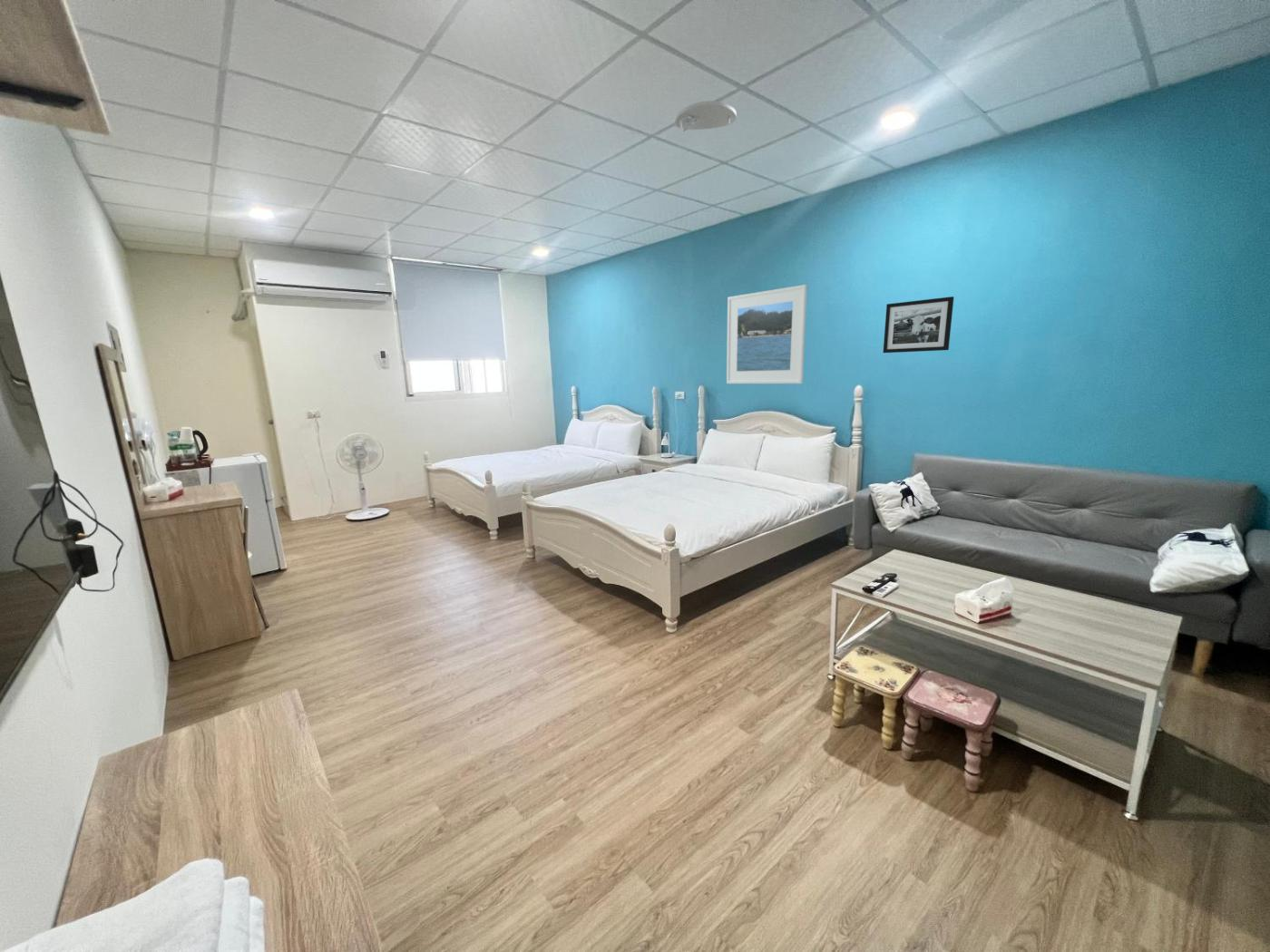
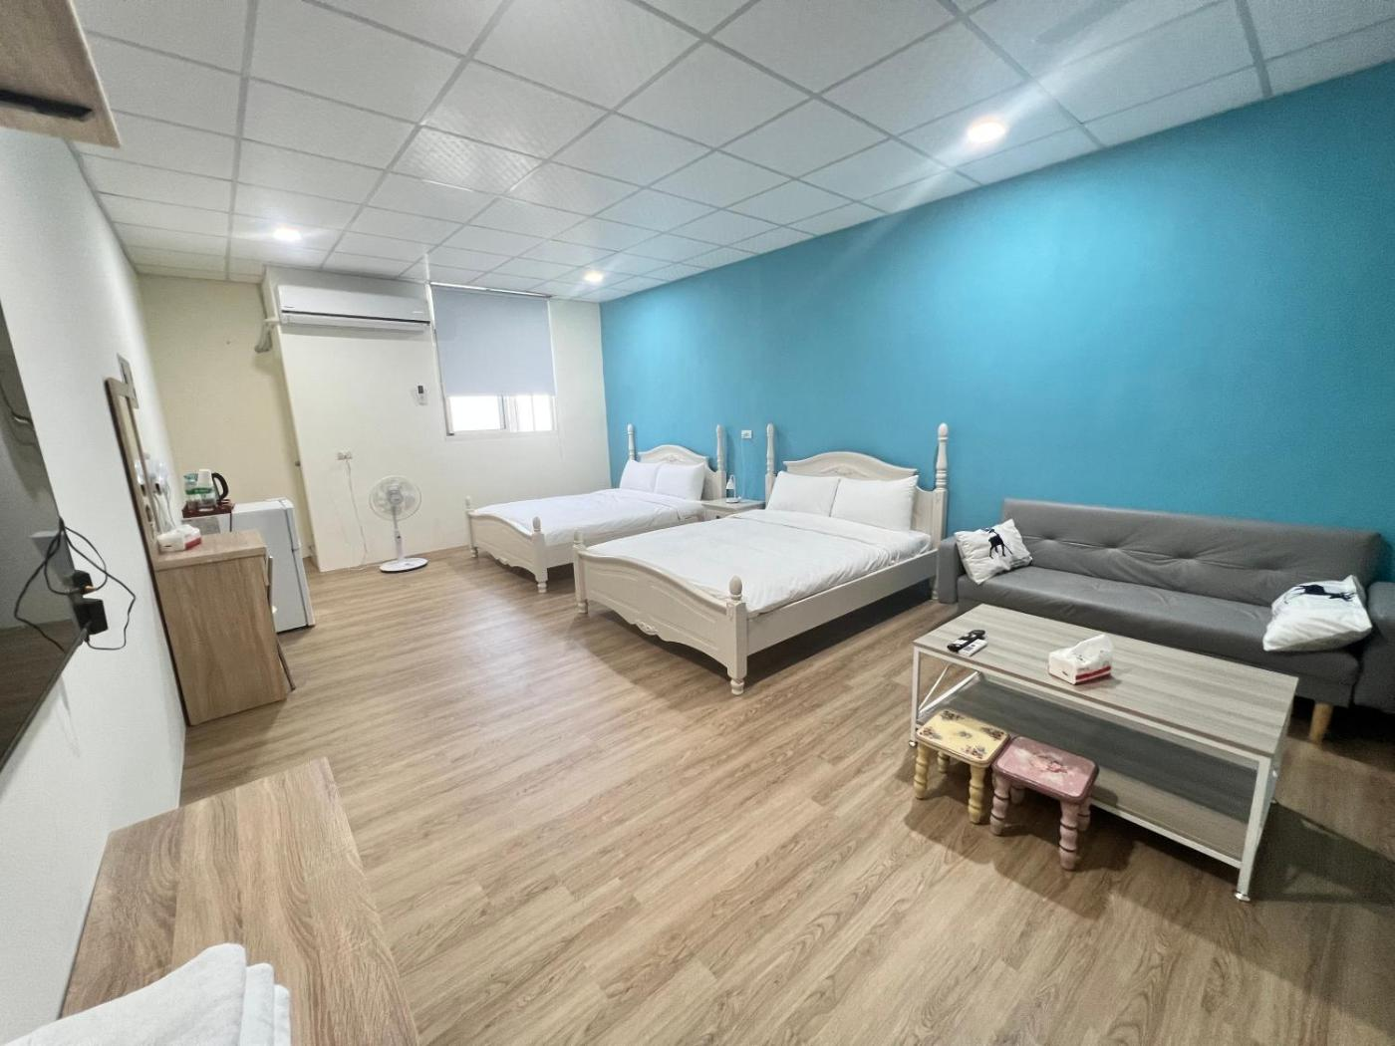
- smoke detector (705, 120)
- picture frame (916, 325)
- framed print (763, 338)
